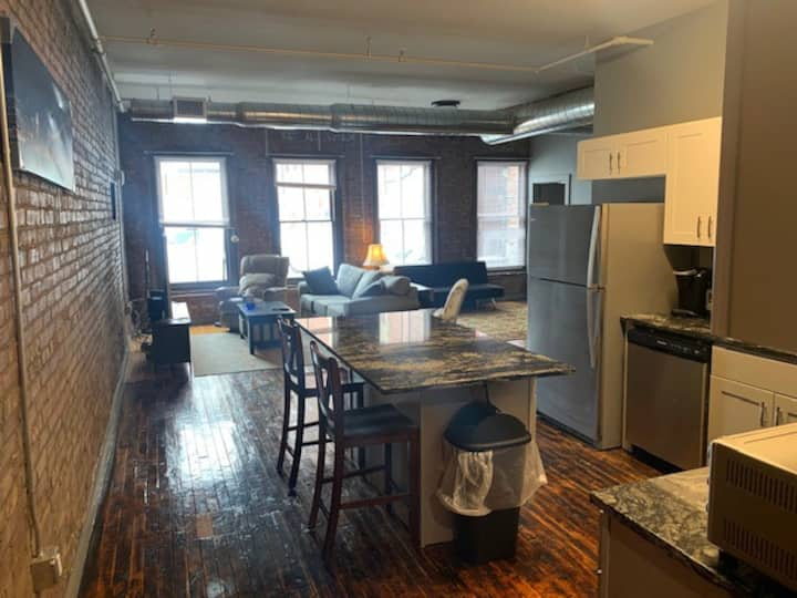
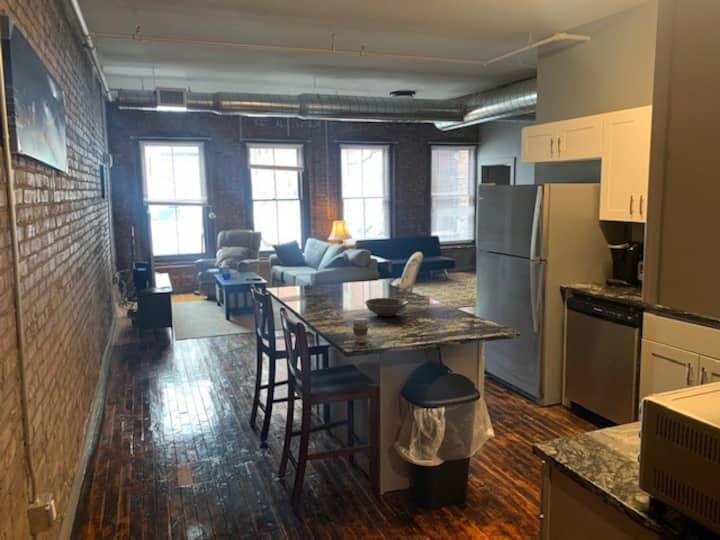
+ coffee cup (360, 329)
+ bowl (386, 308)
